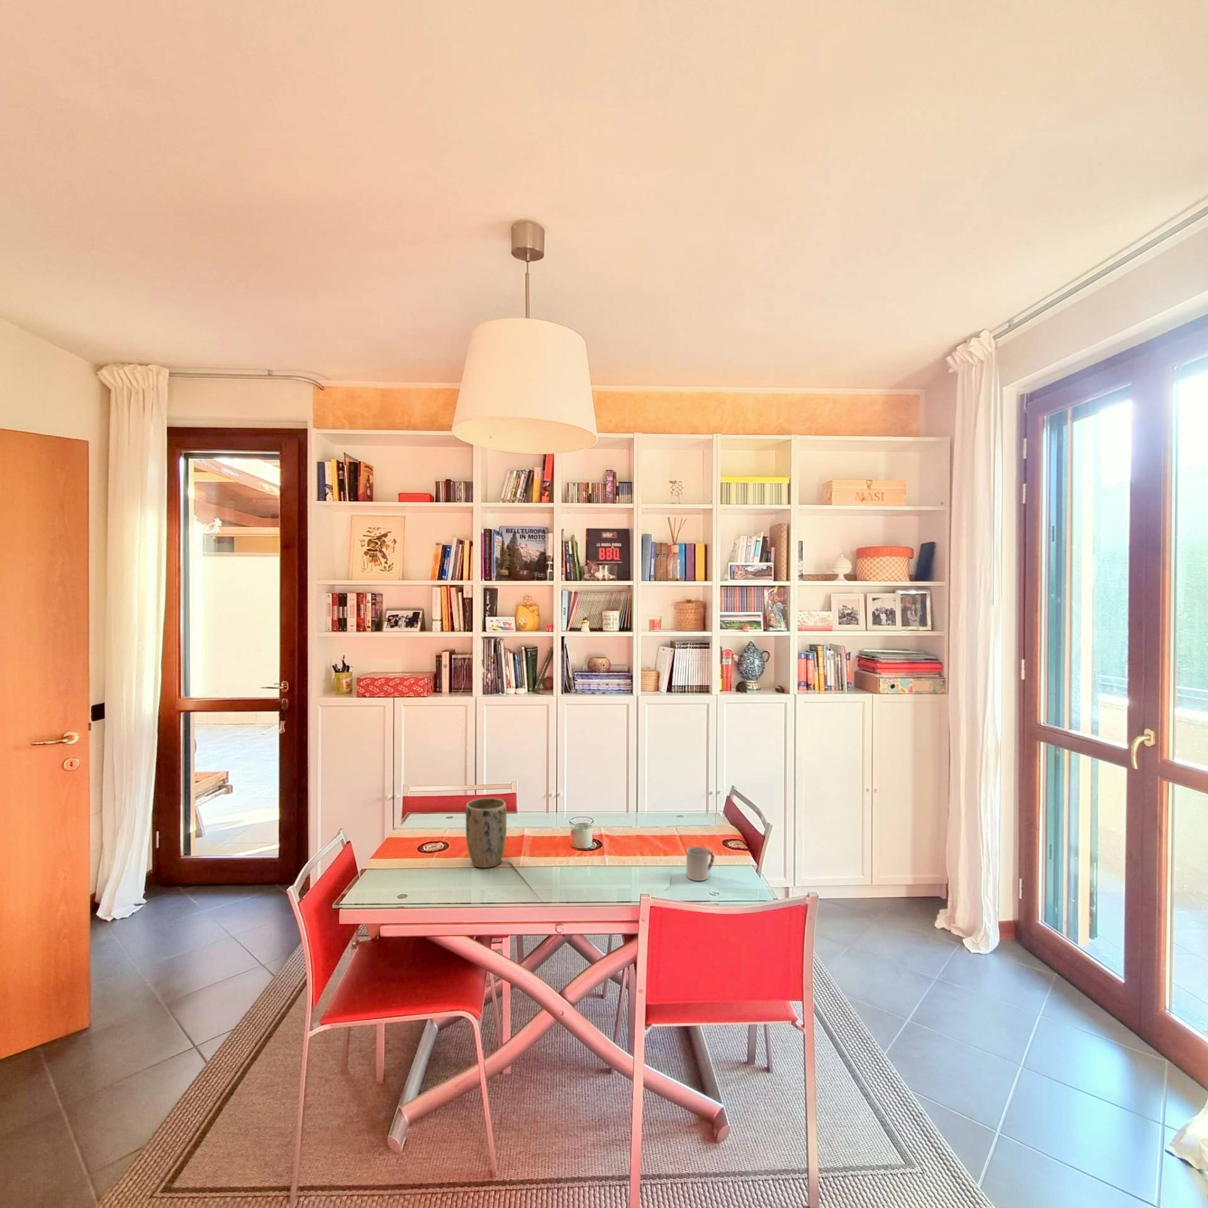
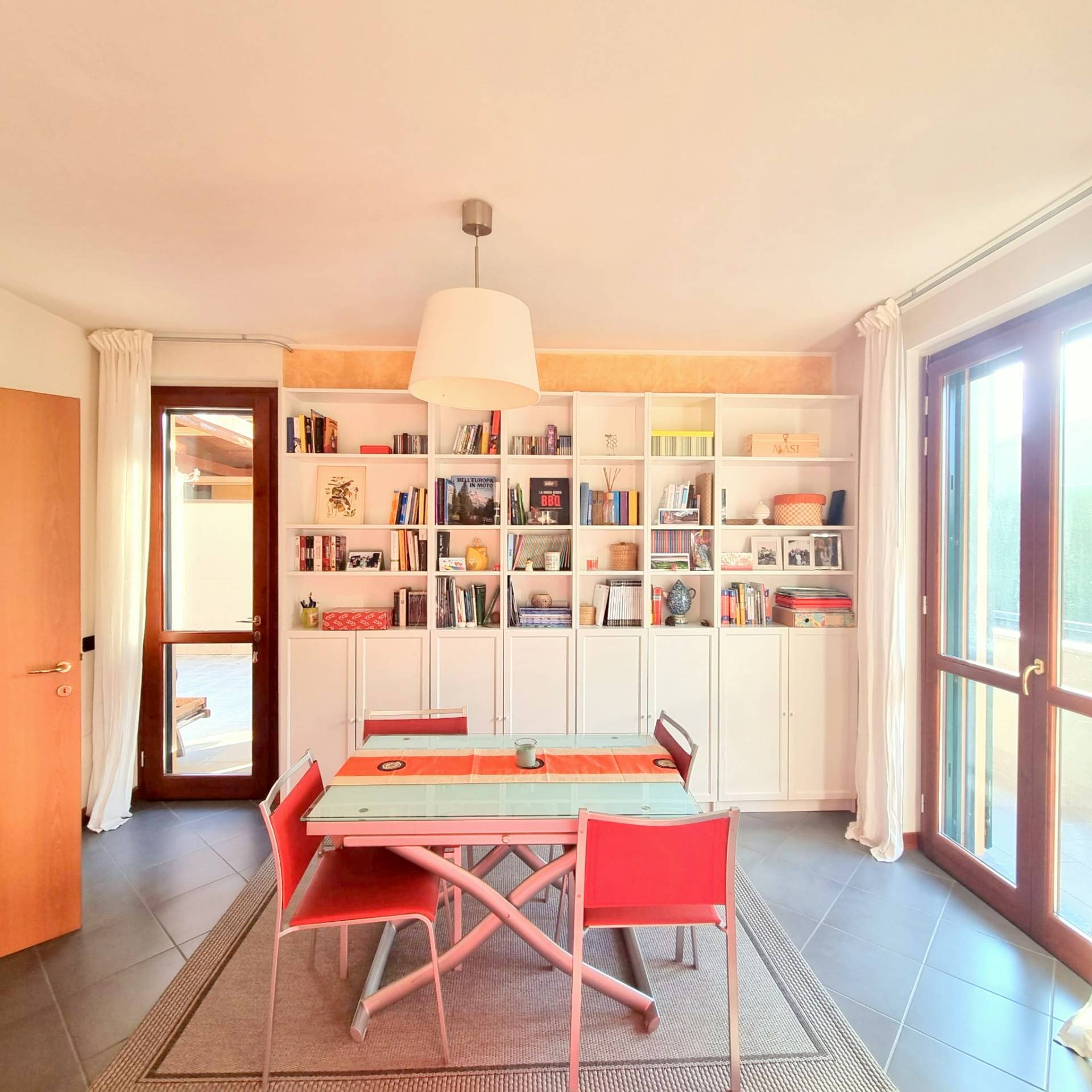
- cup (701, 863)
- plant pot (486, 832)
